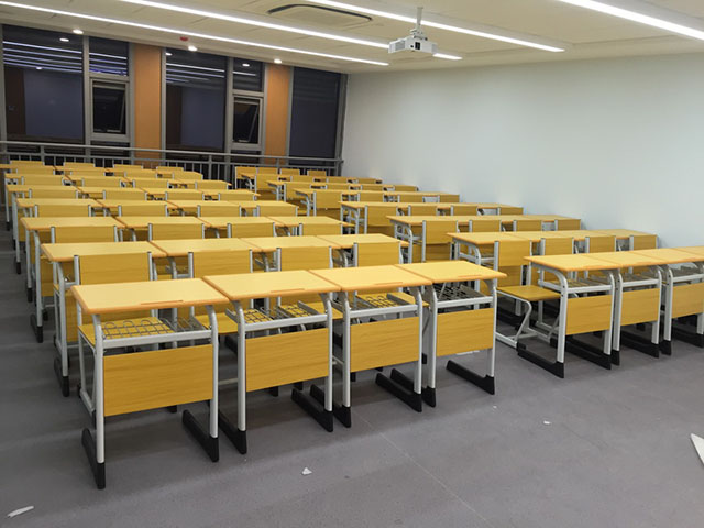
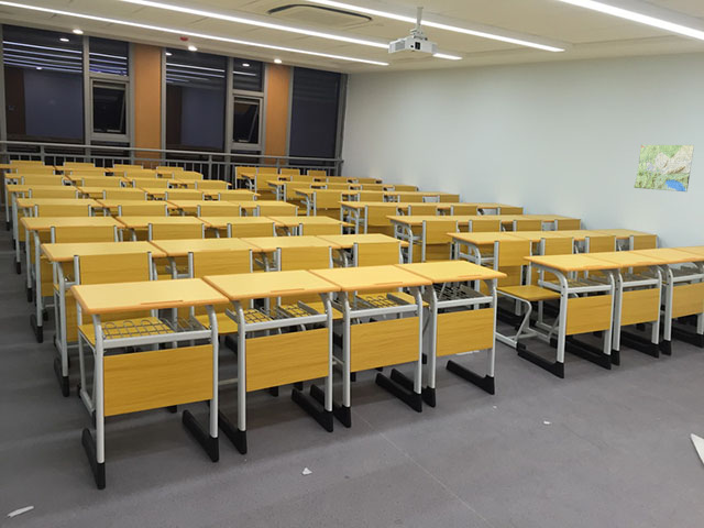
+ road map (662, 167)
